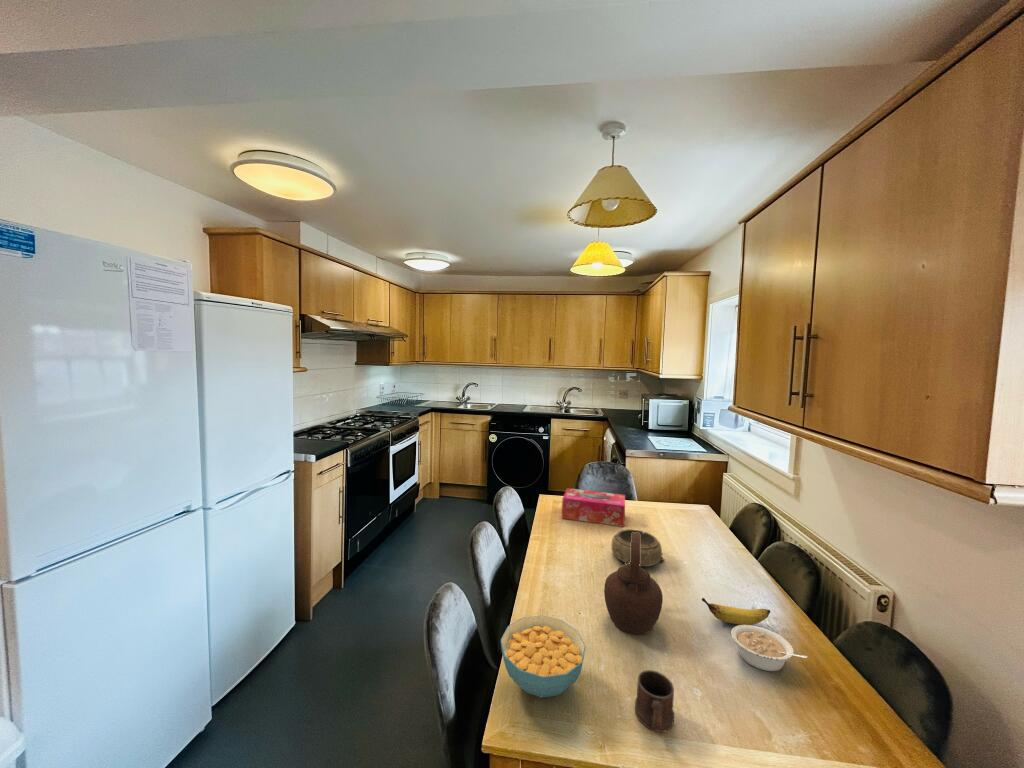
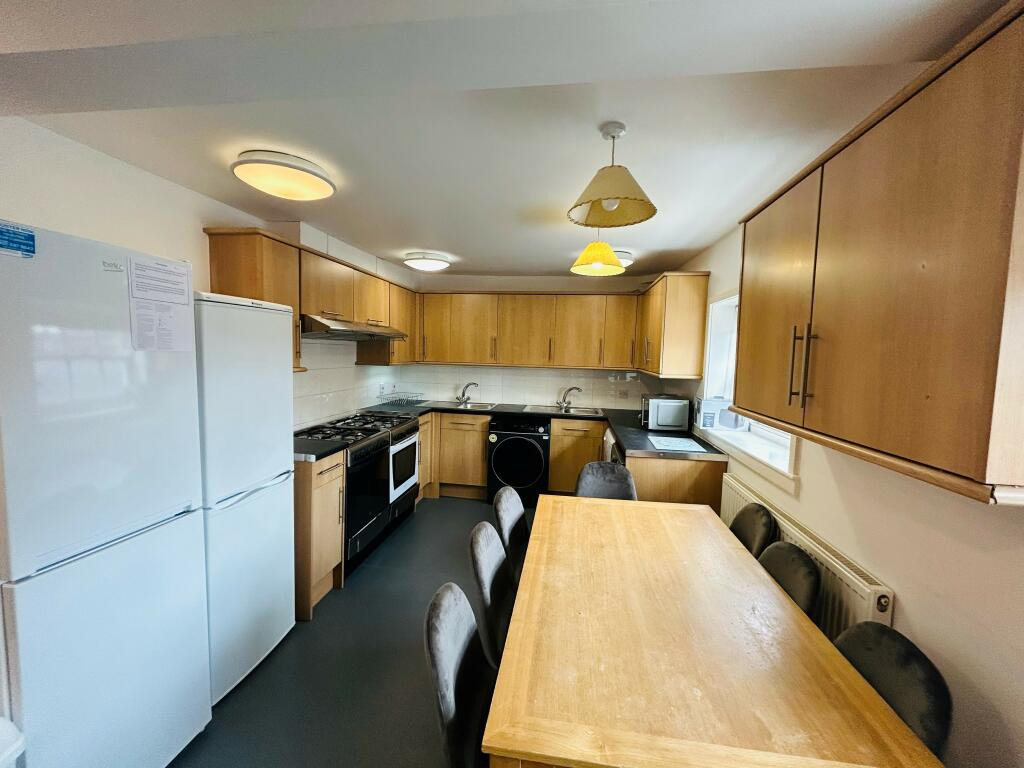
- decorative bowl (630, 546)
- tissue box (593, 506)
- cereal bowl (542, 662)
- teapot (633, 576)
- mug (655, 702)
- legume (763, 648)
- banana (735, 611)
